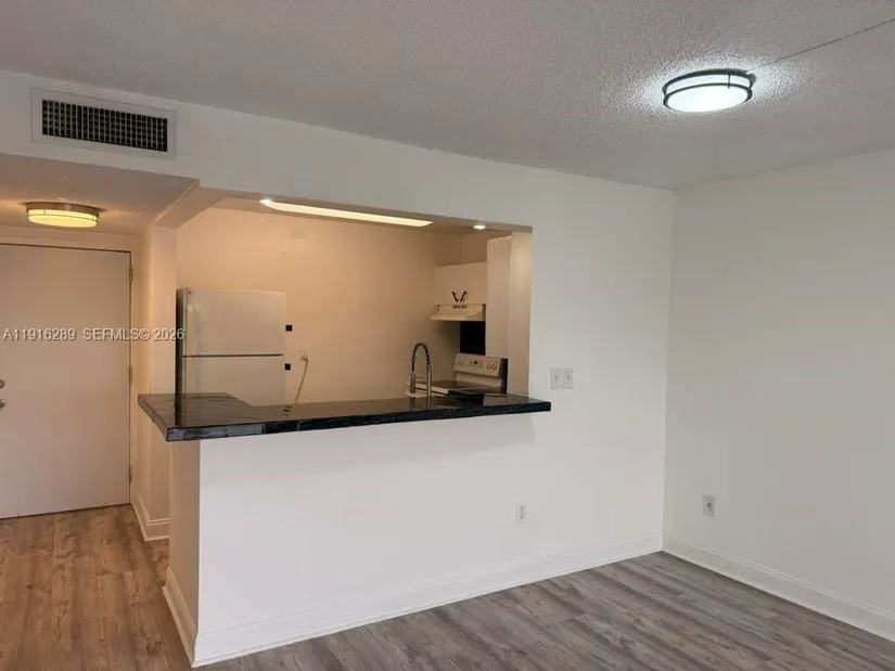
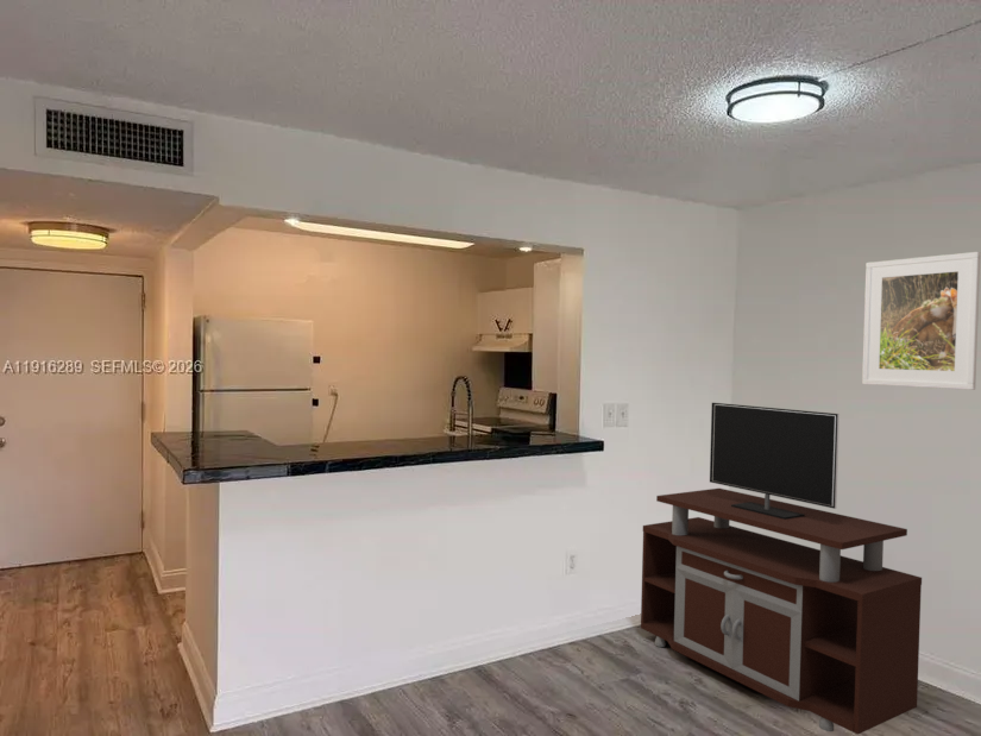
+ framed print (917, 322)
+ tv stand (763, 541)
